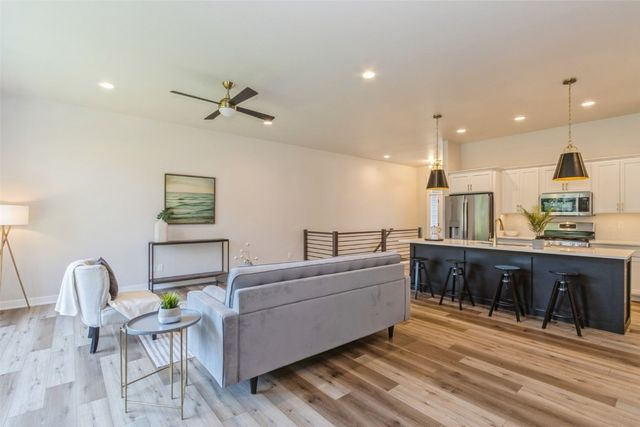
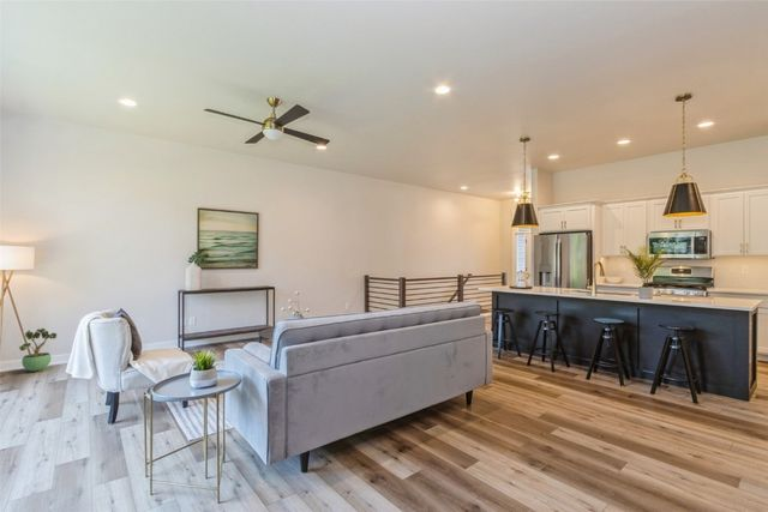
+ potted plant (38, 349)
